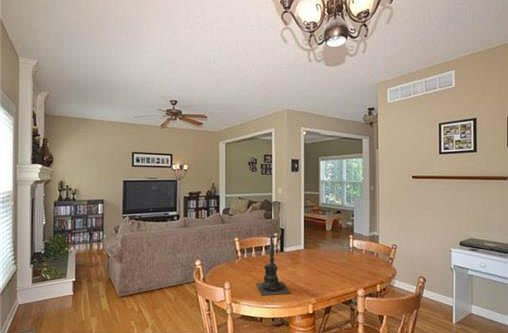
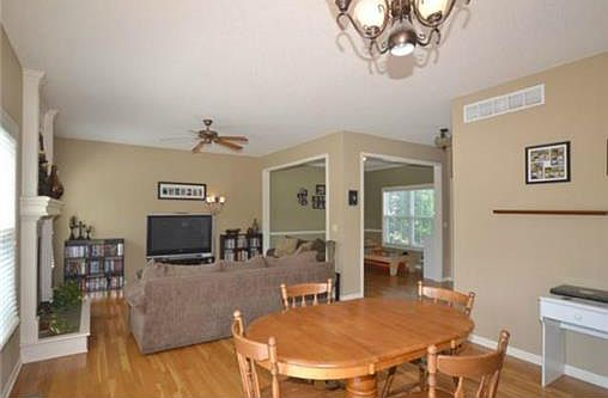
- candle holder (272, 257)
